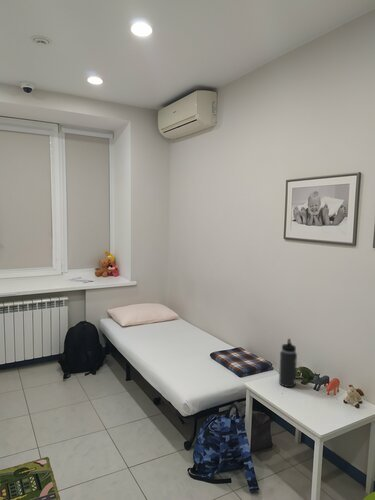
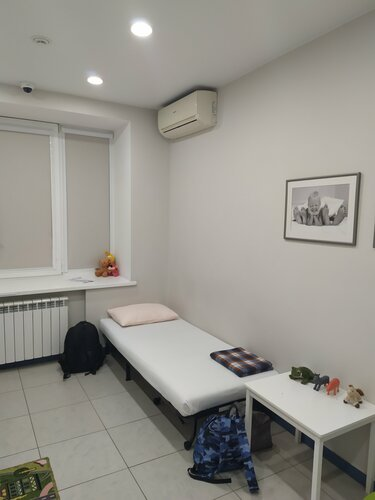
- thermos bottle (288, 360)
